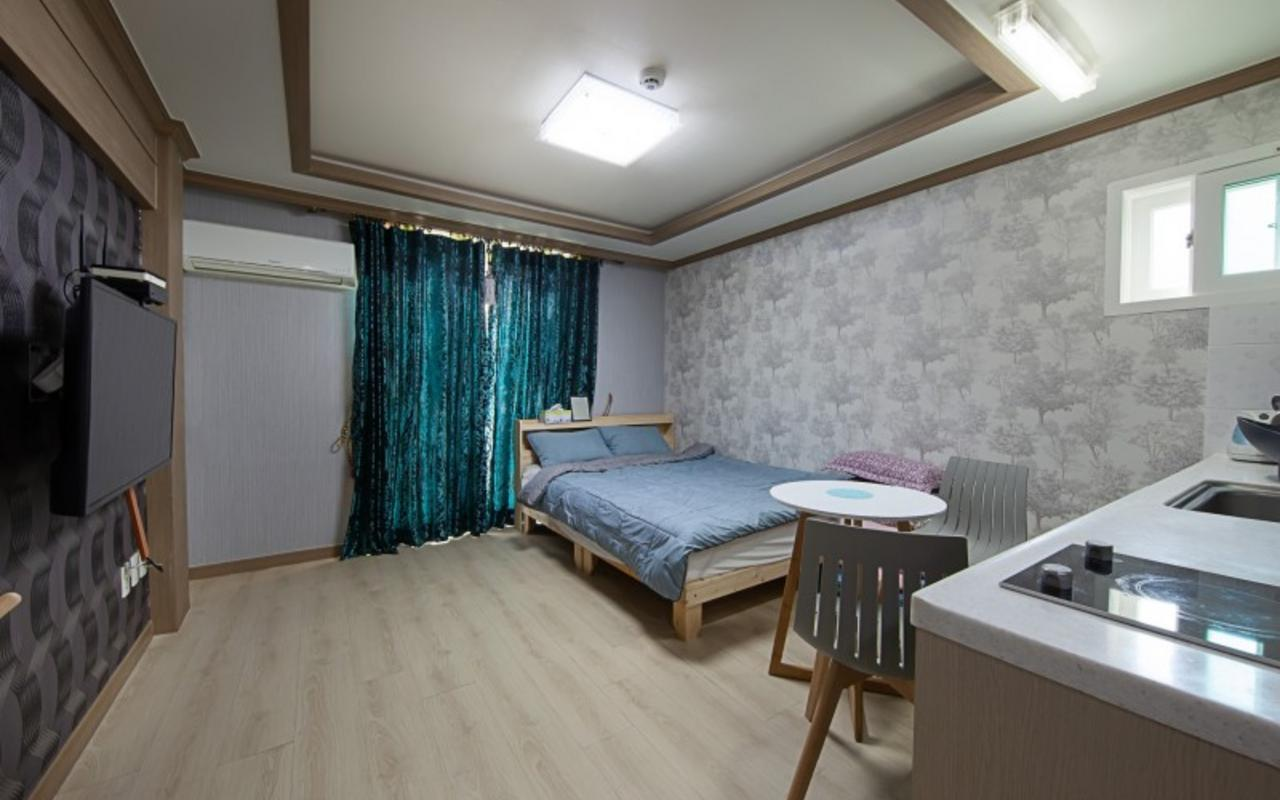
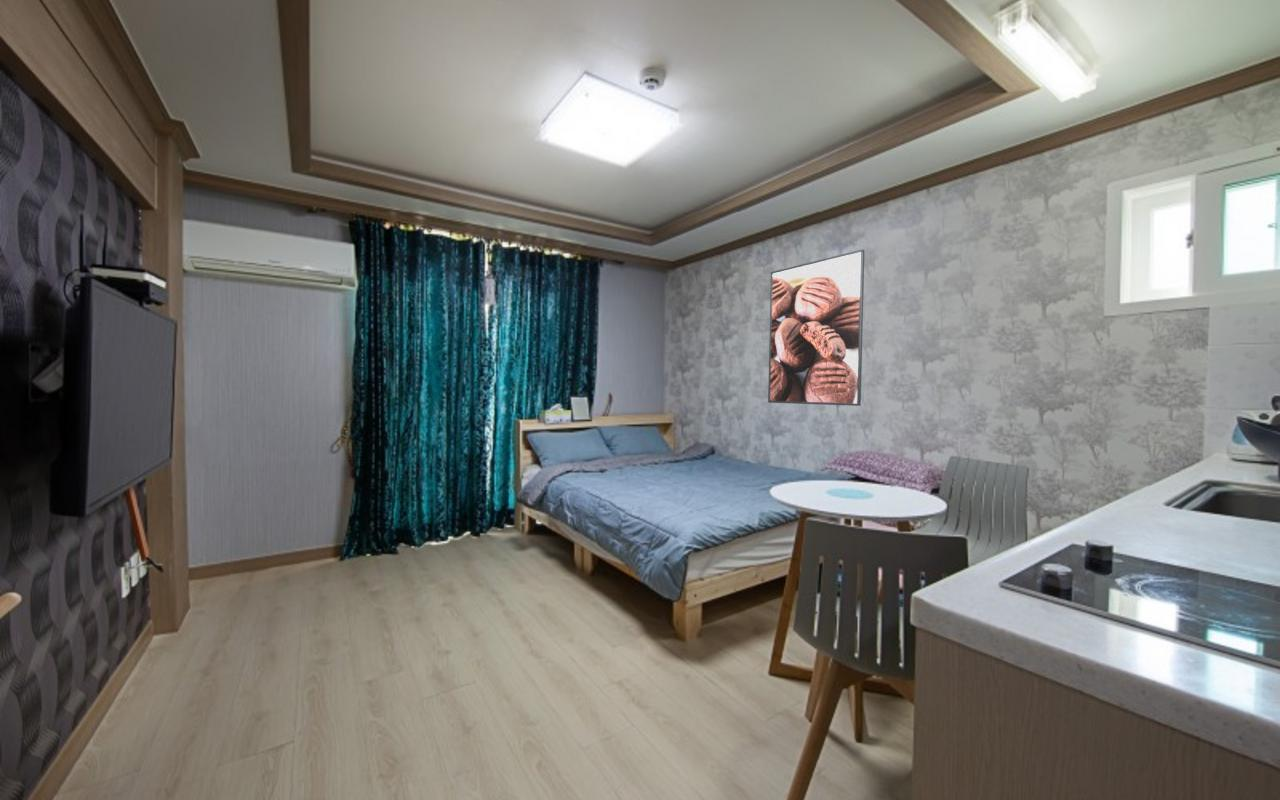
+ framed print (811, 333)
